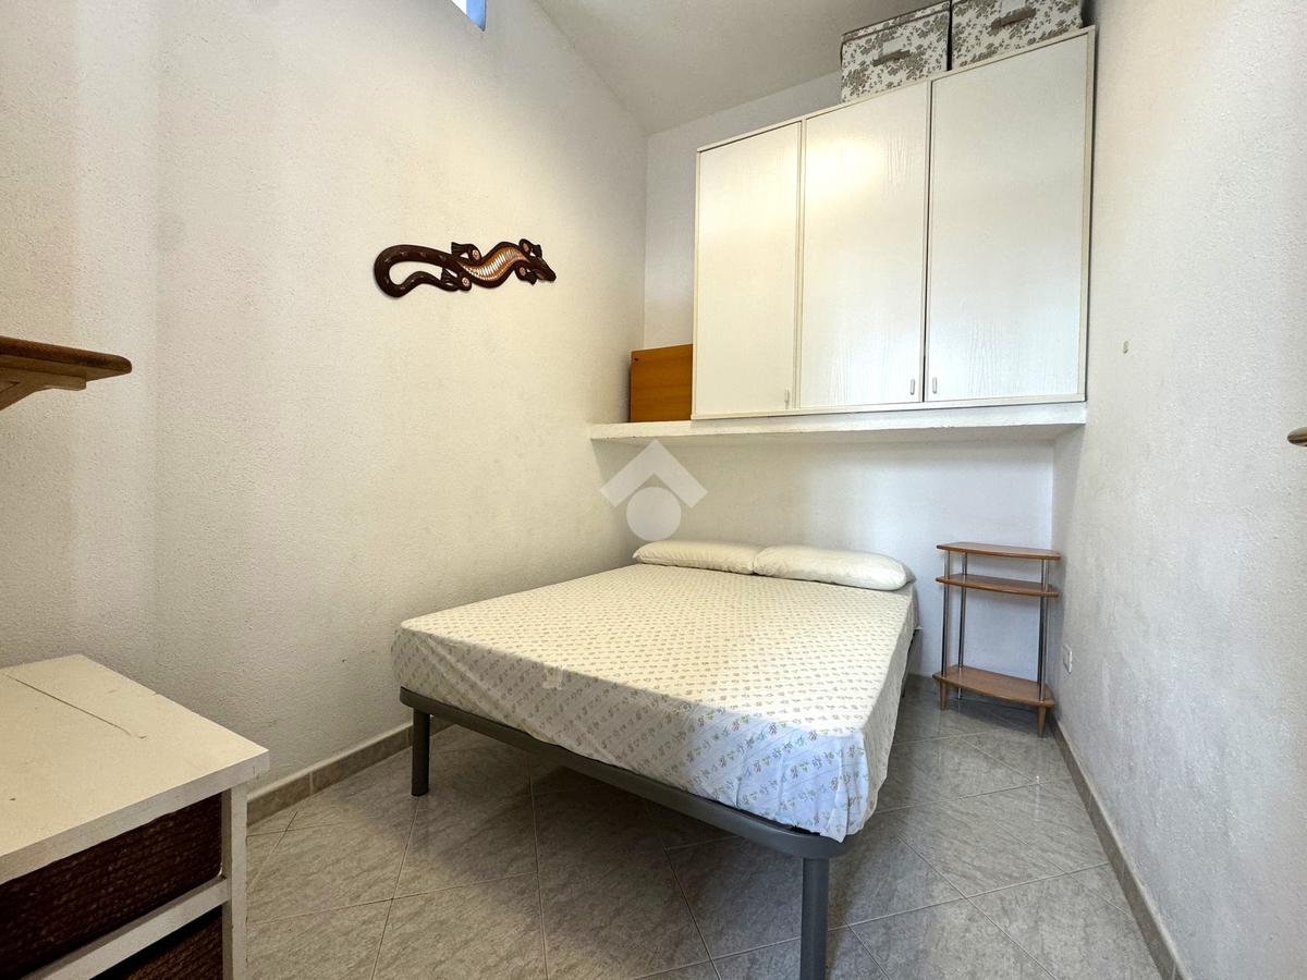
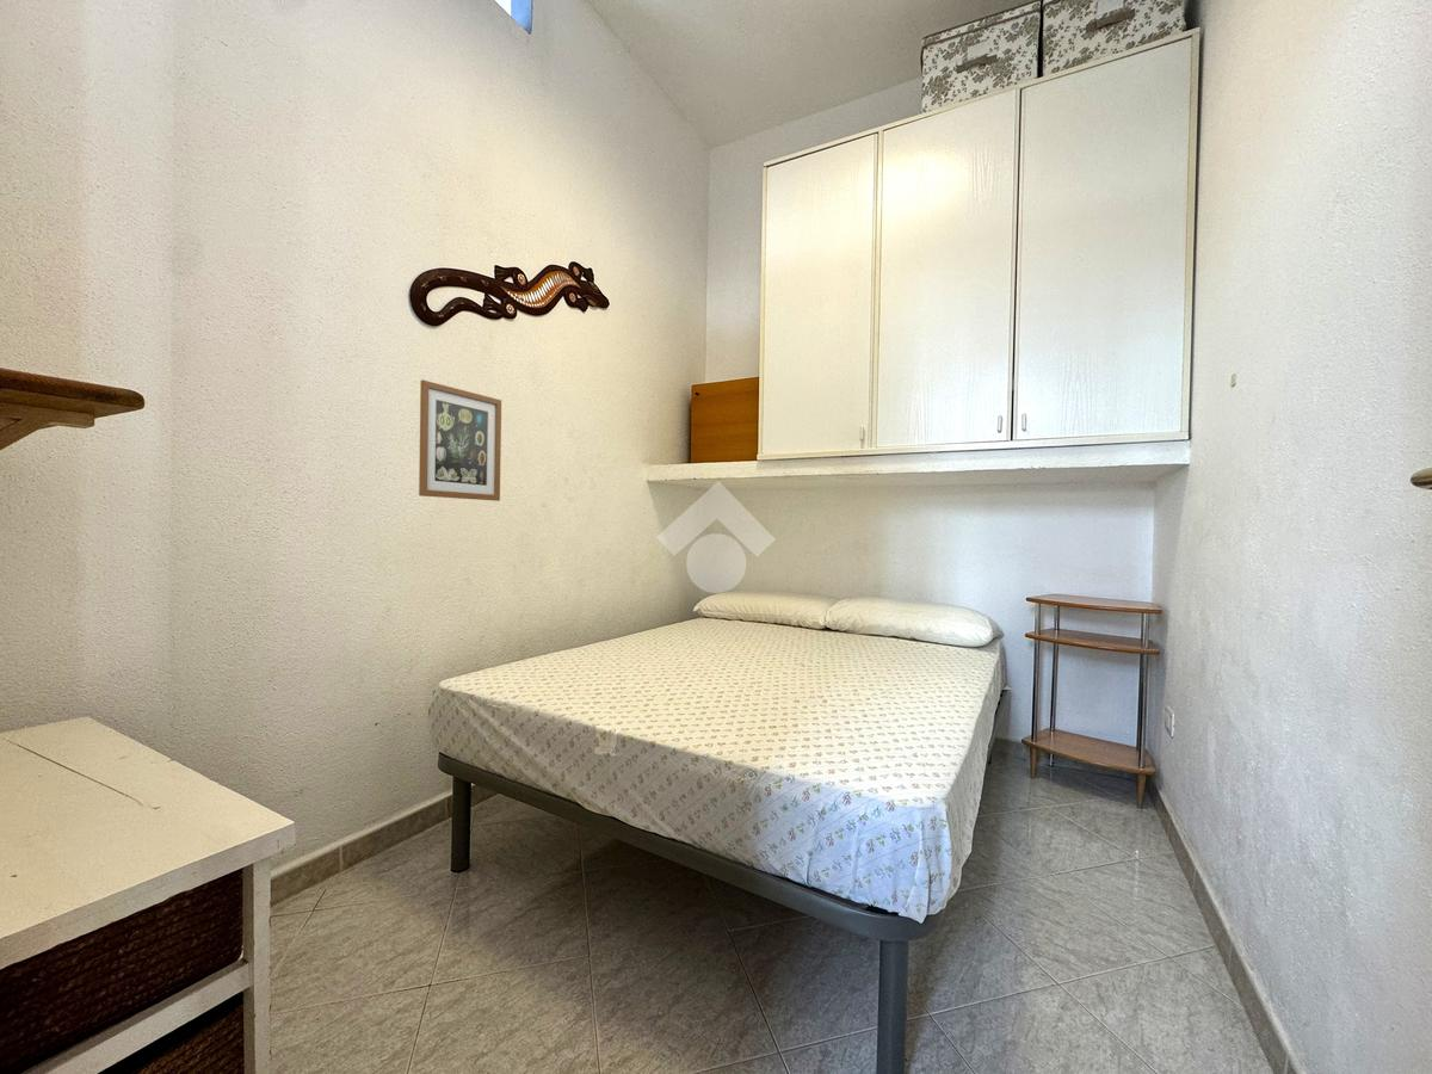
+ wall art (463, 444)
